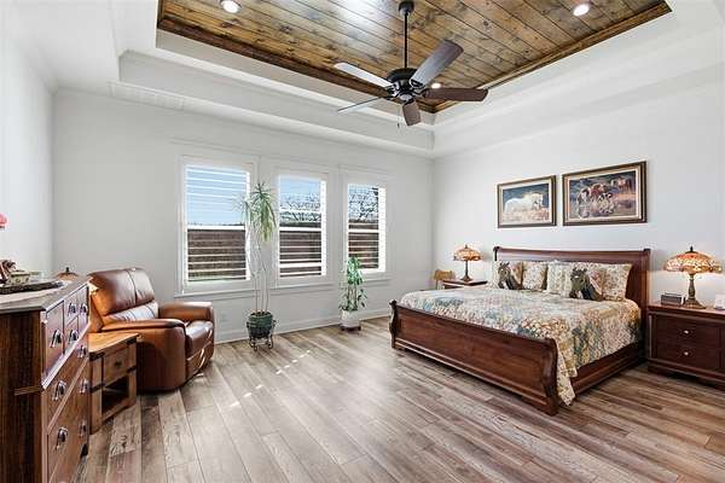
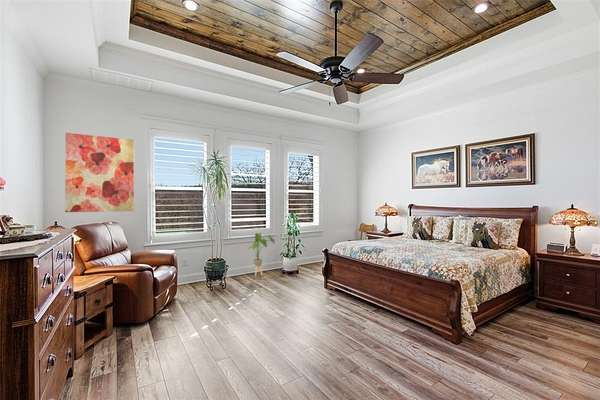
+ wall art (101, 174)
+ house plant (258, 253)
